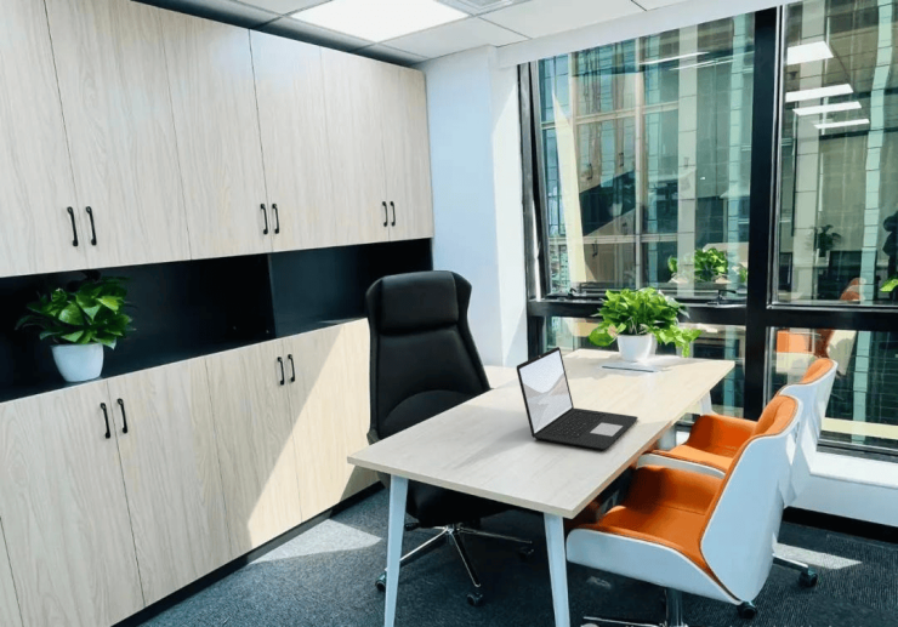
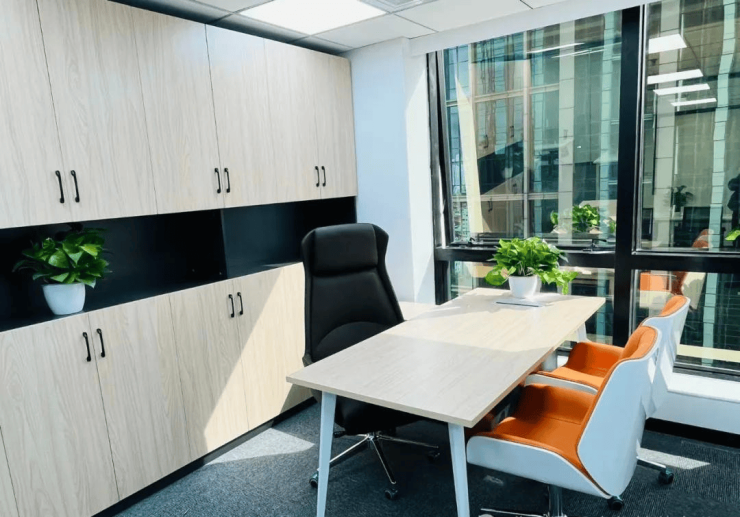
- laptop (570, 395)
